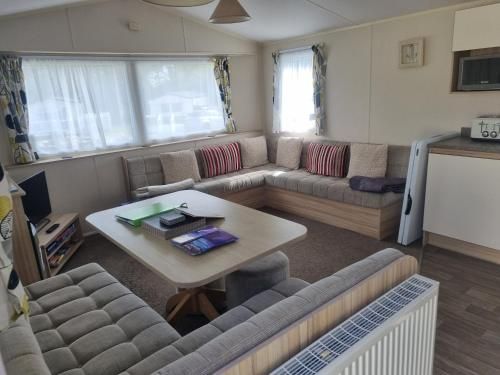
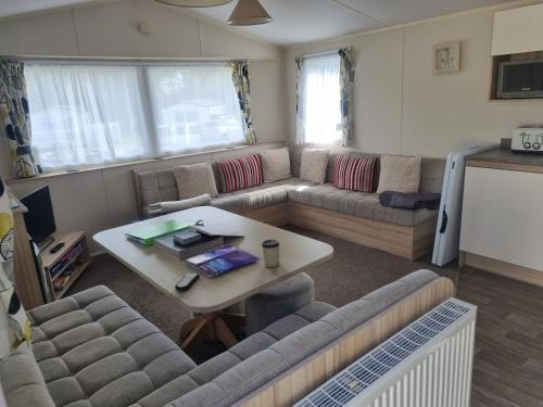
+ cup (270, 253)
+ remote control (187, 281)
